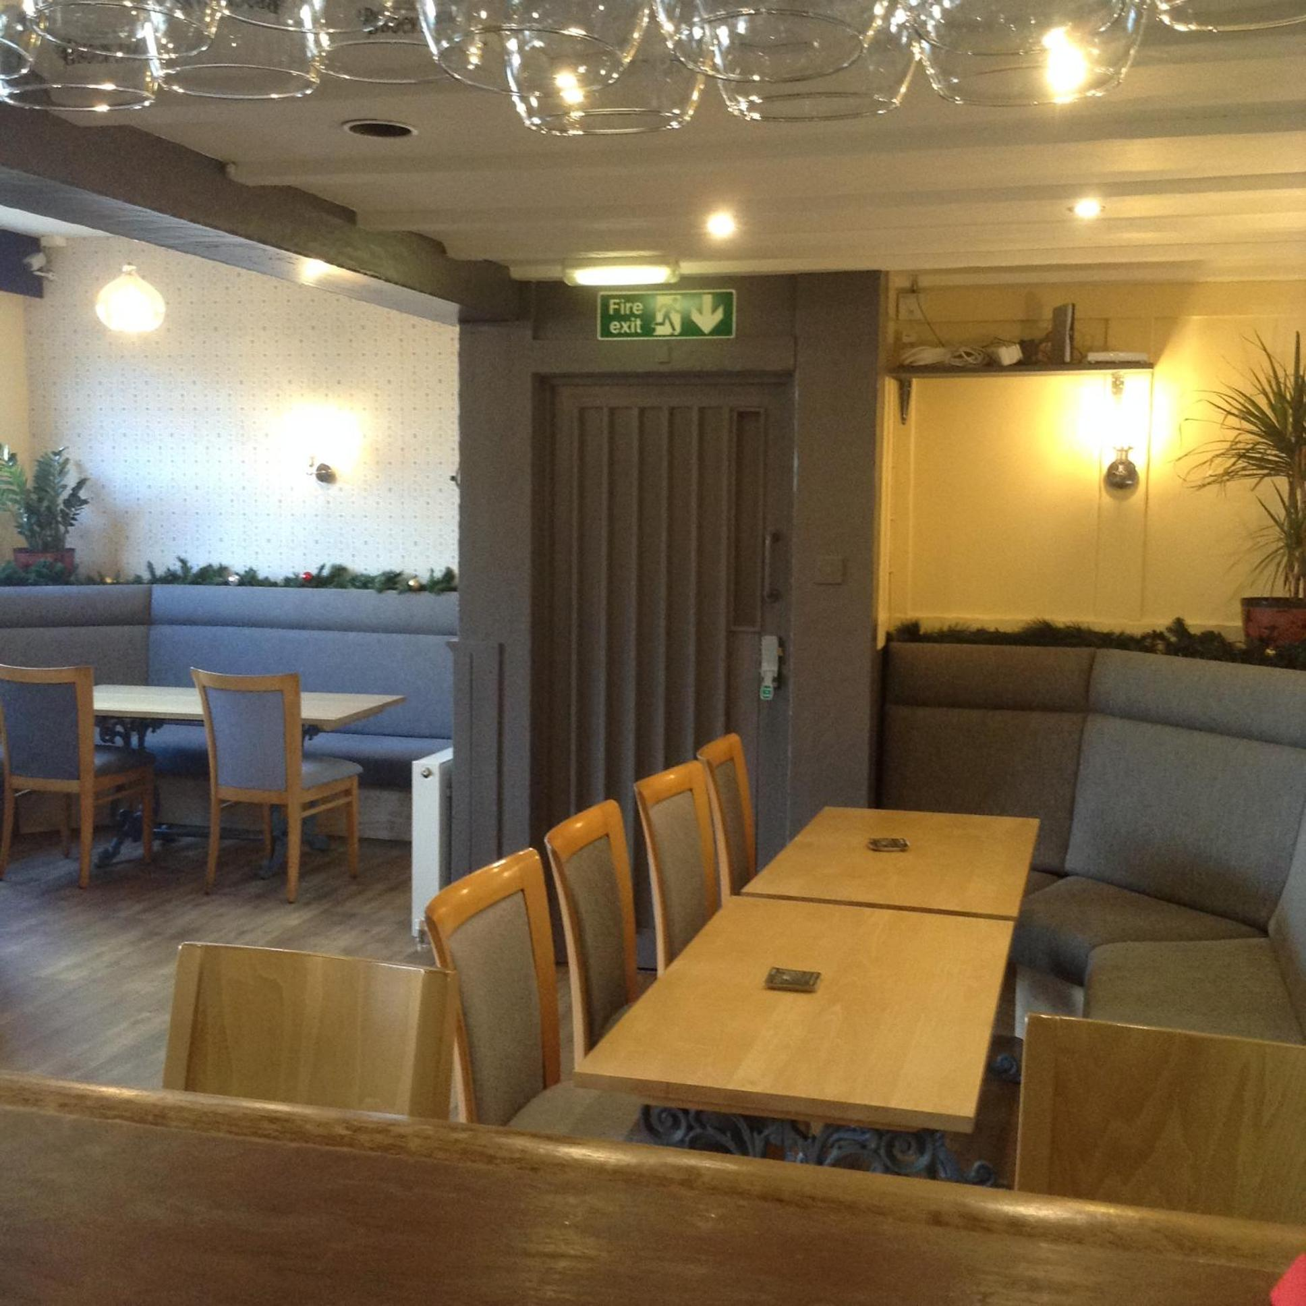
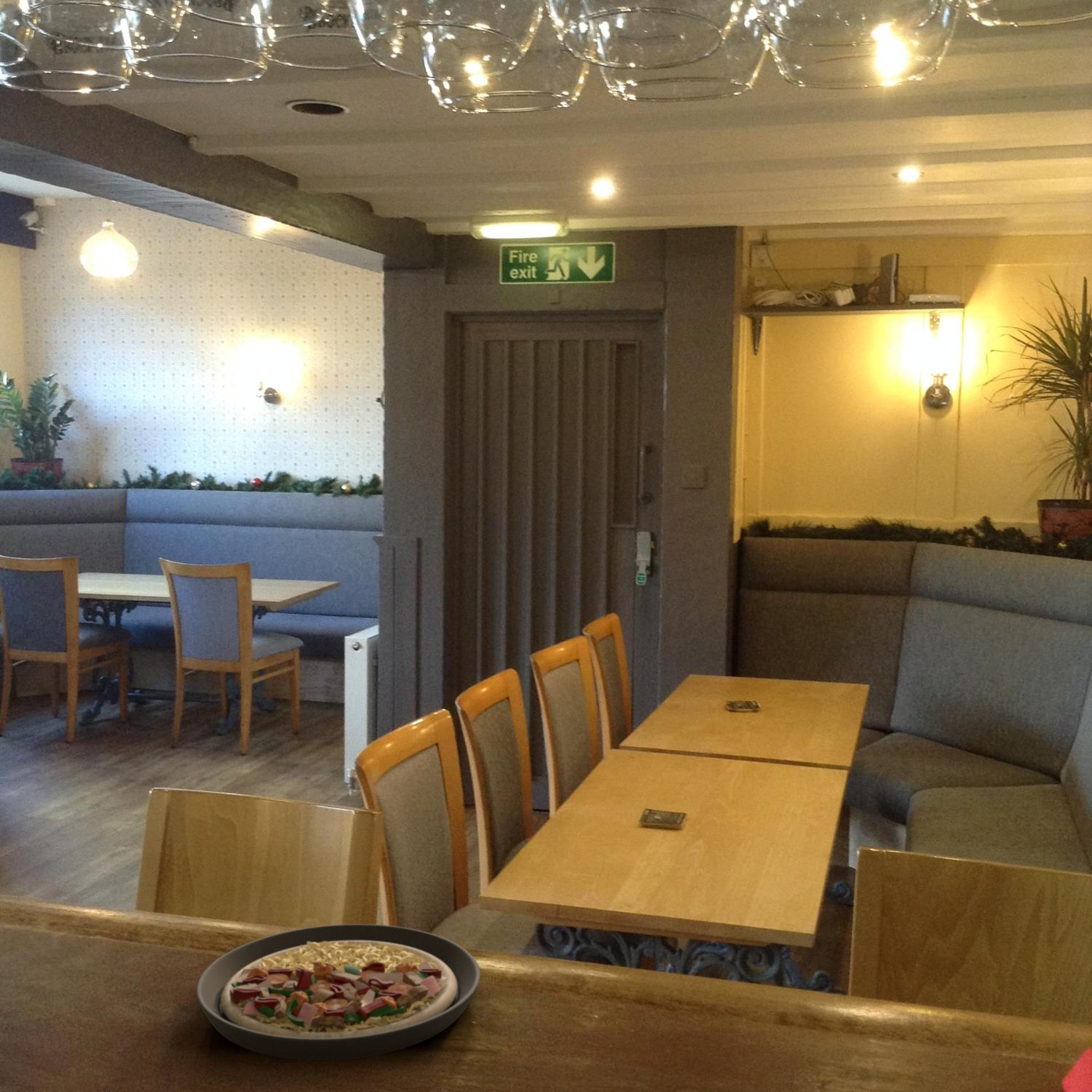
+ plate (341, 981)
